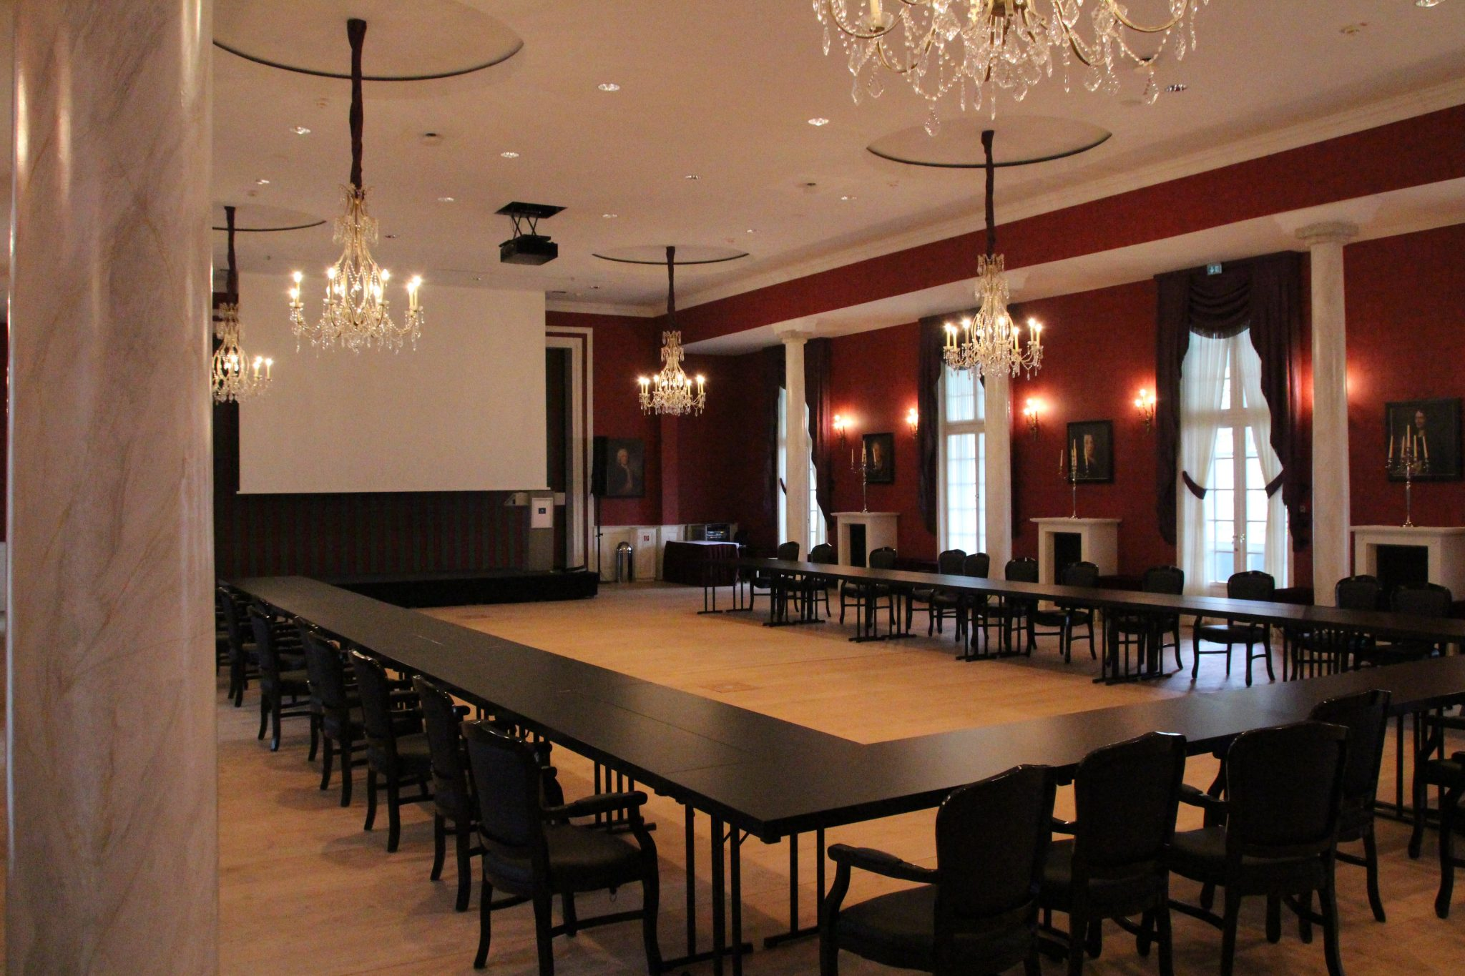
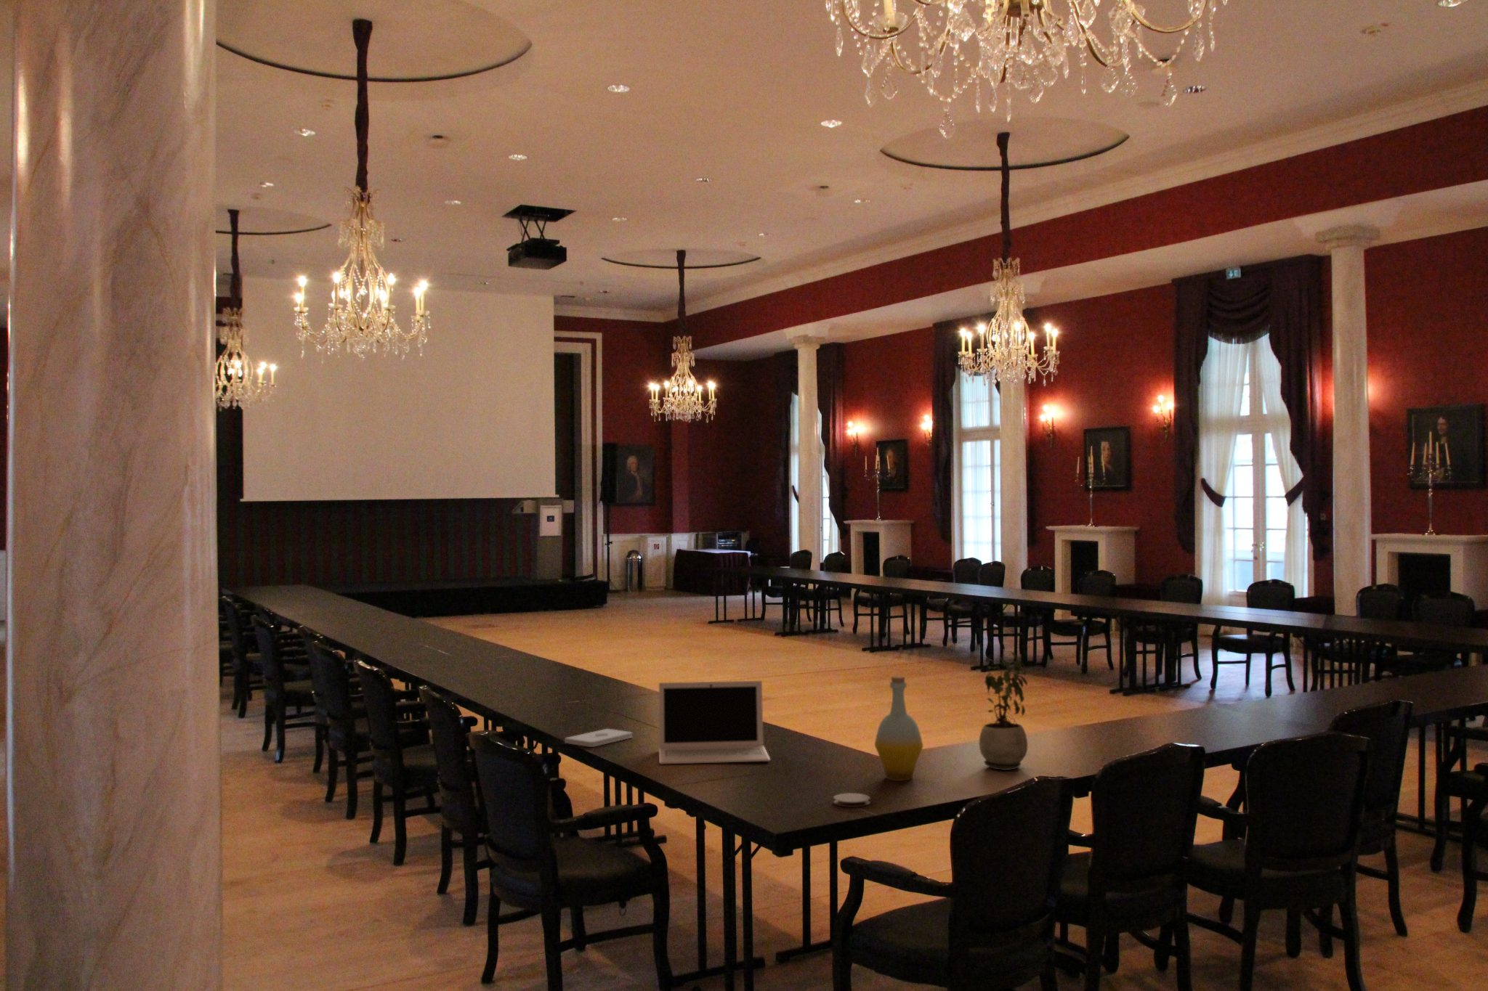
+ bottle (898, 728)
+ notepad (600, 737)
+ potted plant (1003, 707)
+ coaster (852, 800)
+ laptop (712, 721)
